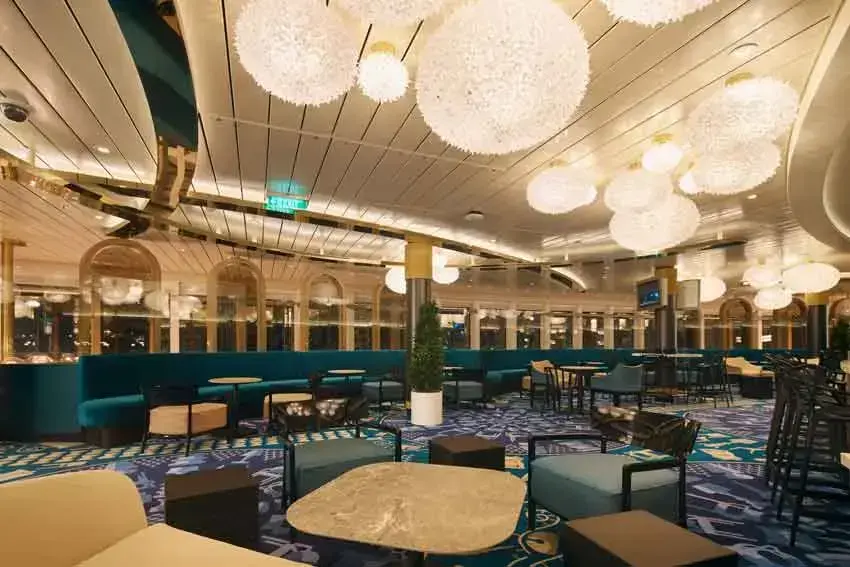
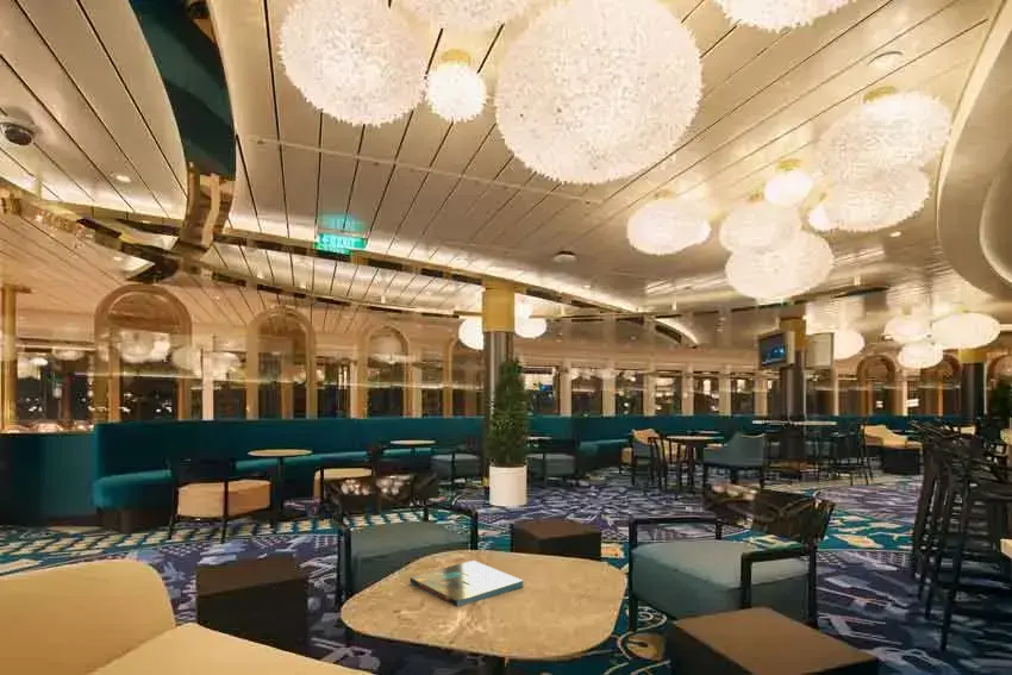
+ board game (466, 579)
